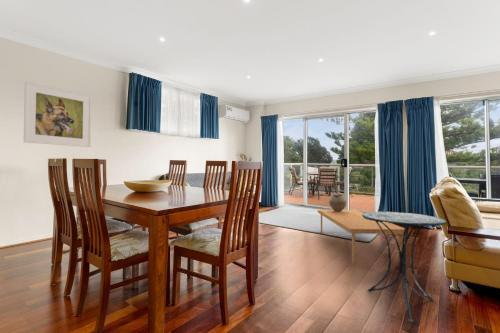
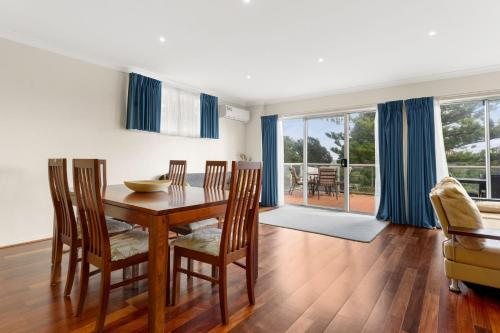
- ceramic pot (337, 202)
- coffee table (353, 231)
- side table (401, 259)
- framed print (60, 117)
